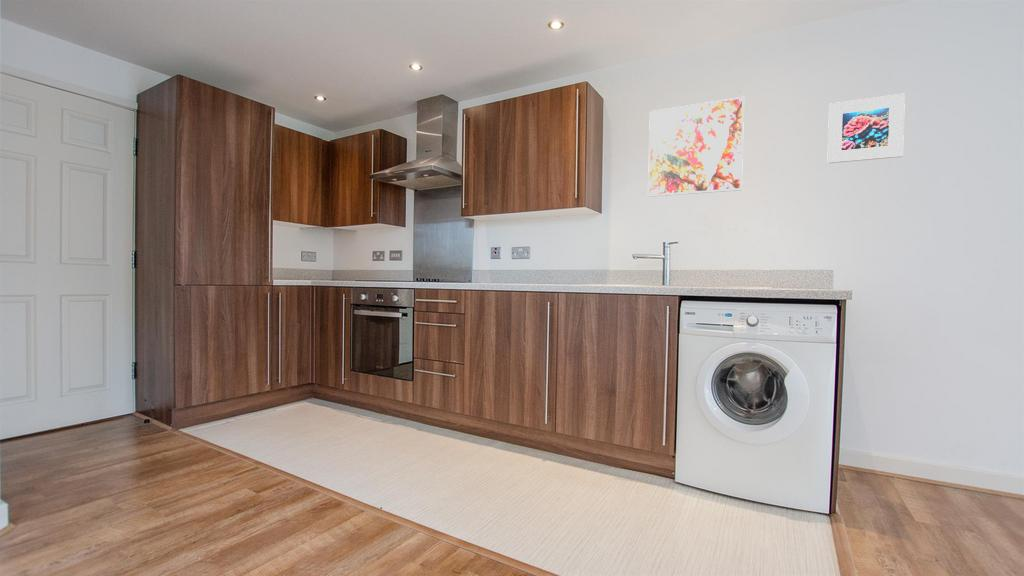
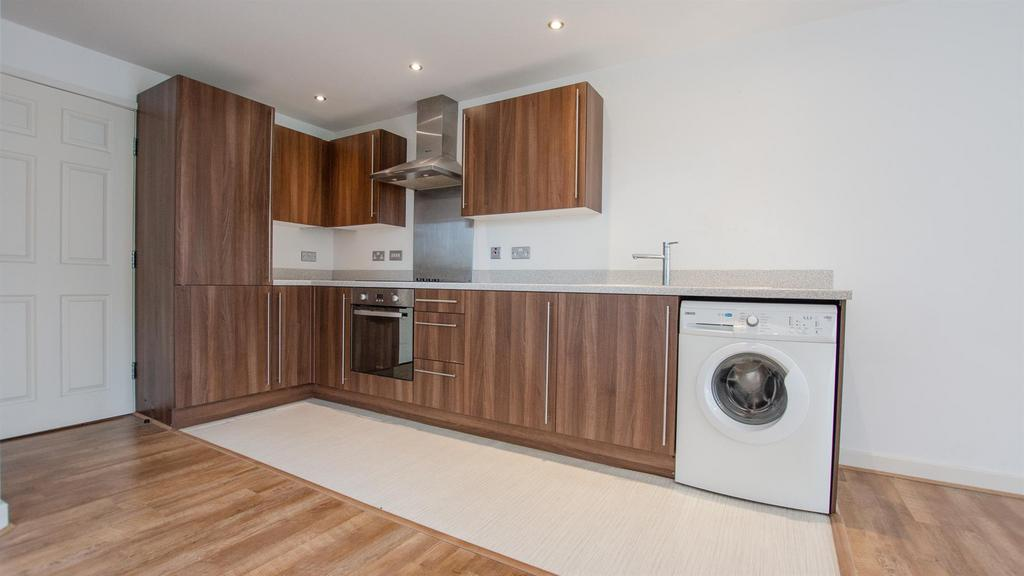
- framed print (864, 129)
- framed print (693, 149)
